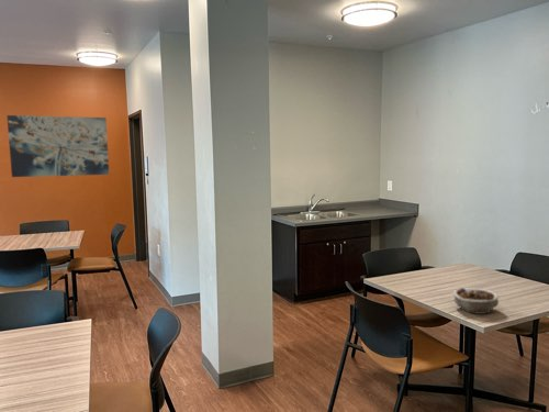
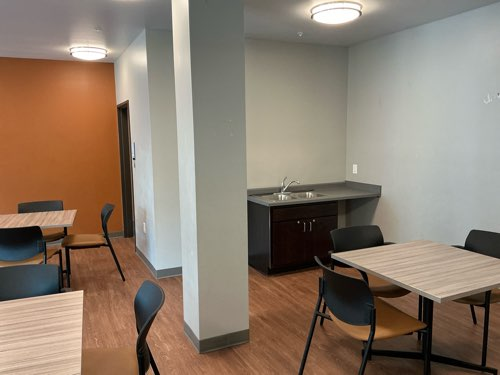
- succulent planter (474, 298)
- wall art (60, 146)
